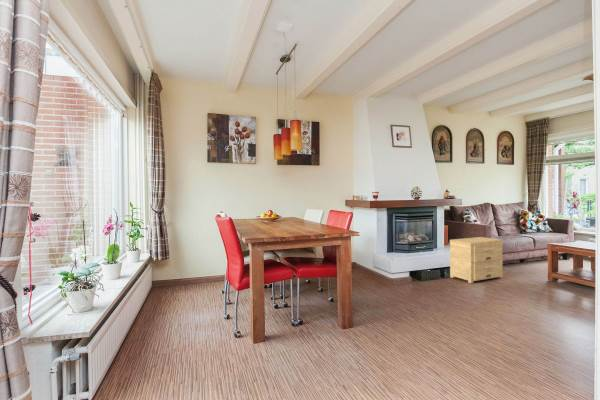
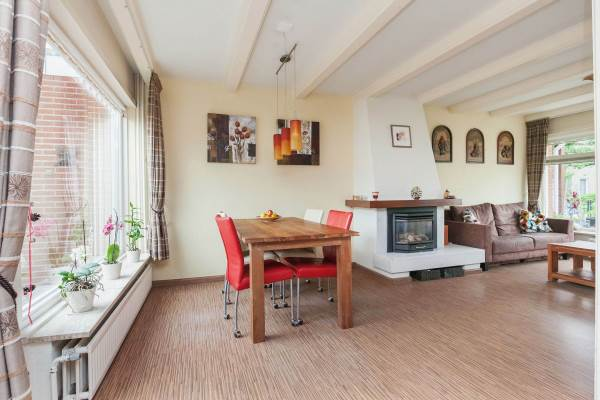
- side table (477, 258)
